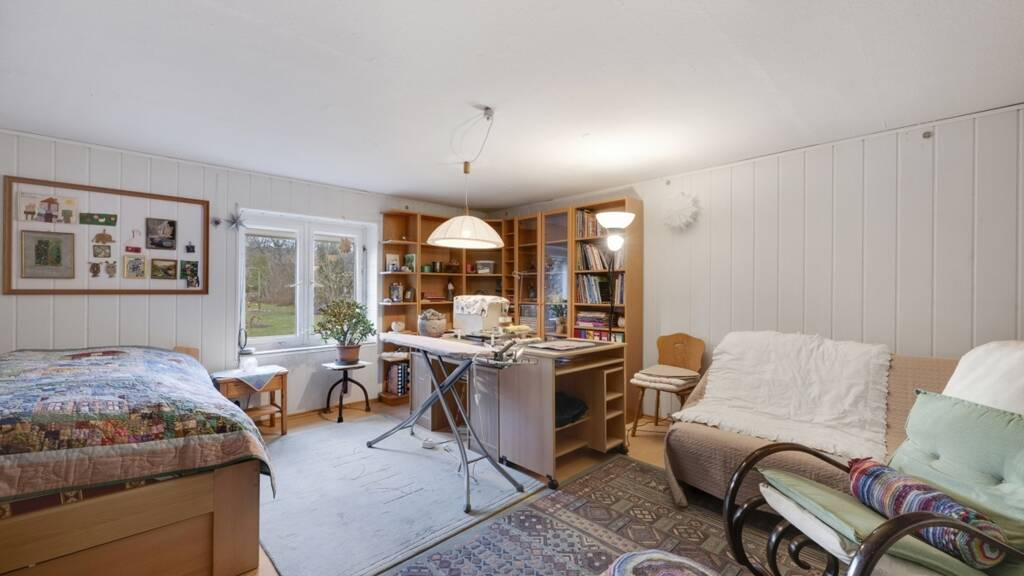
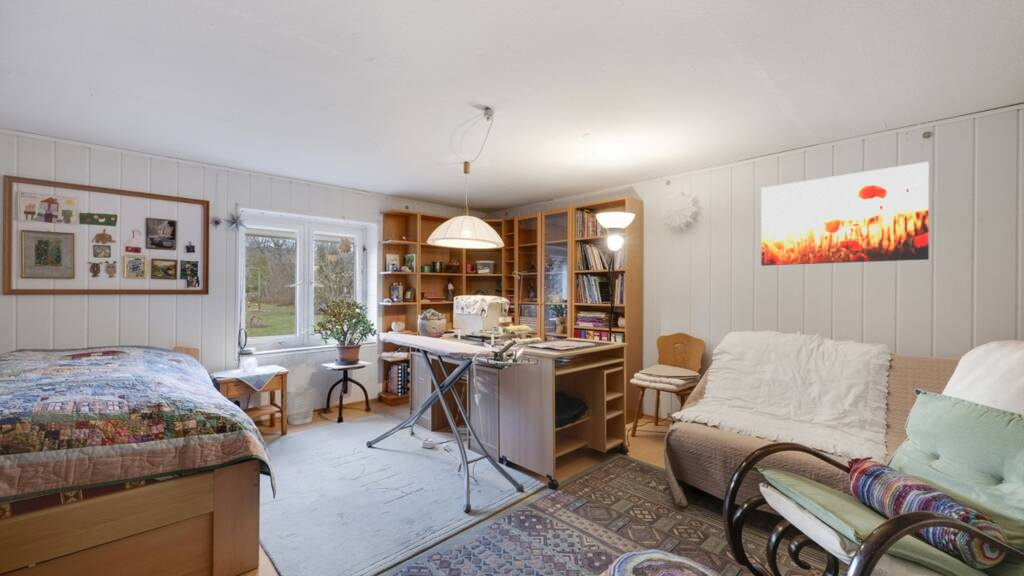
+ wastebasket (300, 405)
+ wall art (835, 219)
